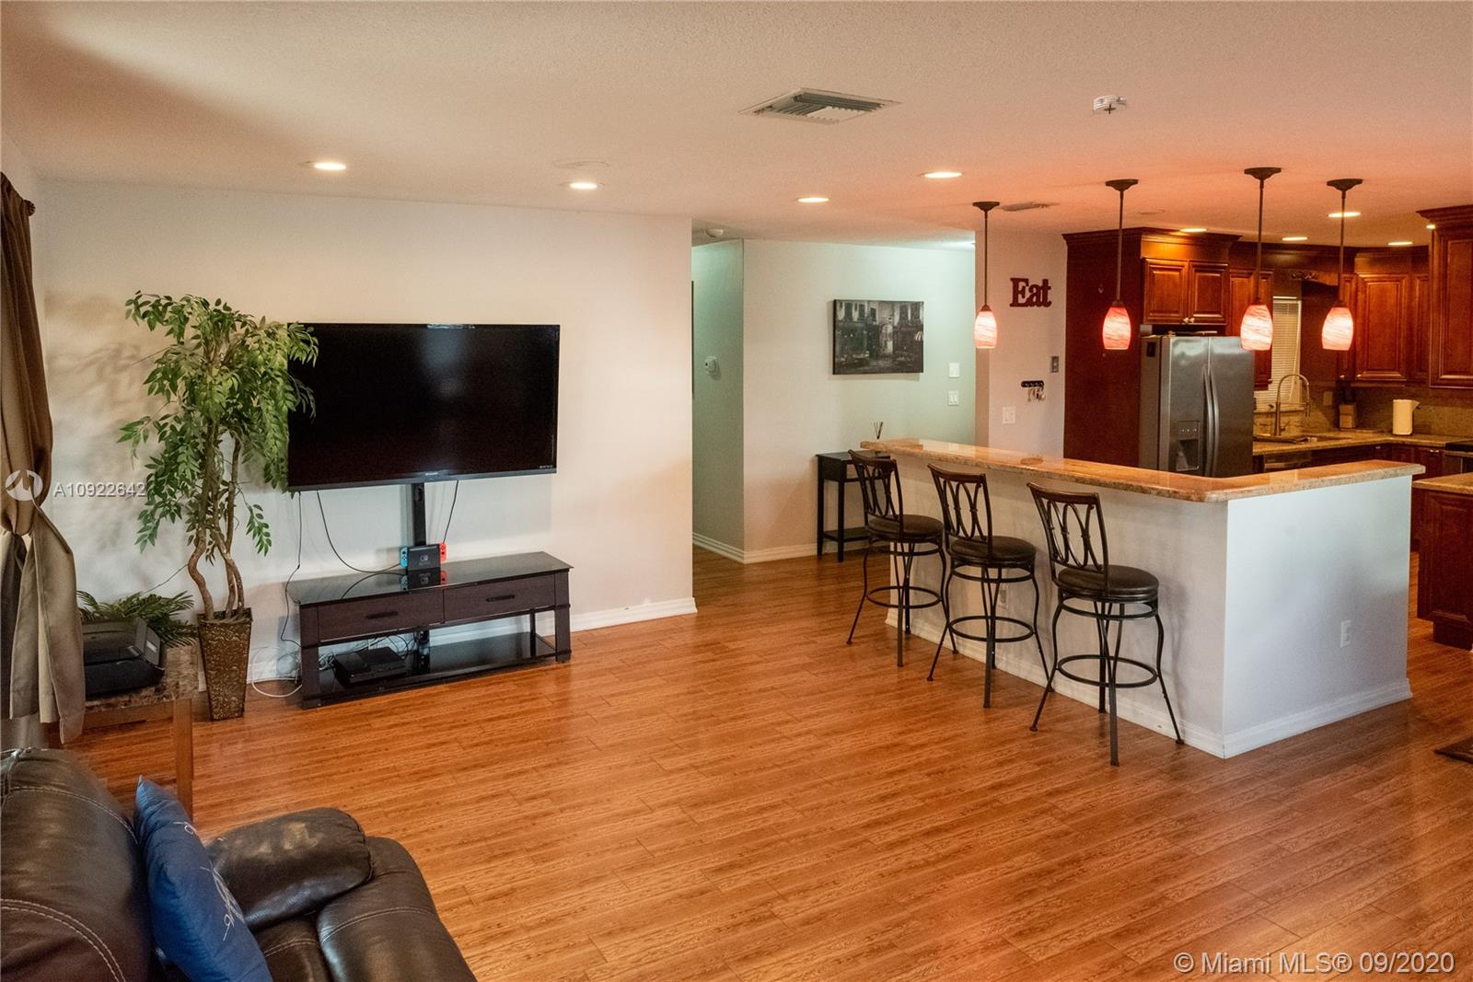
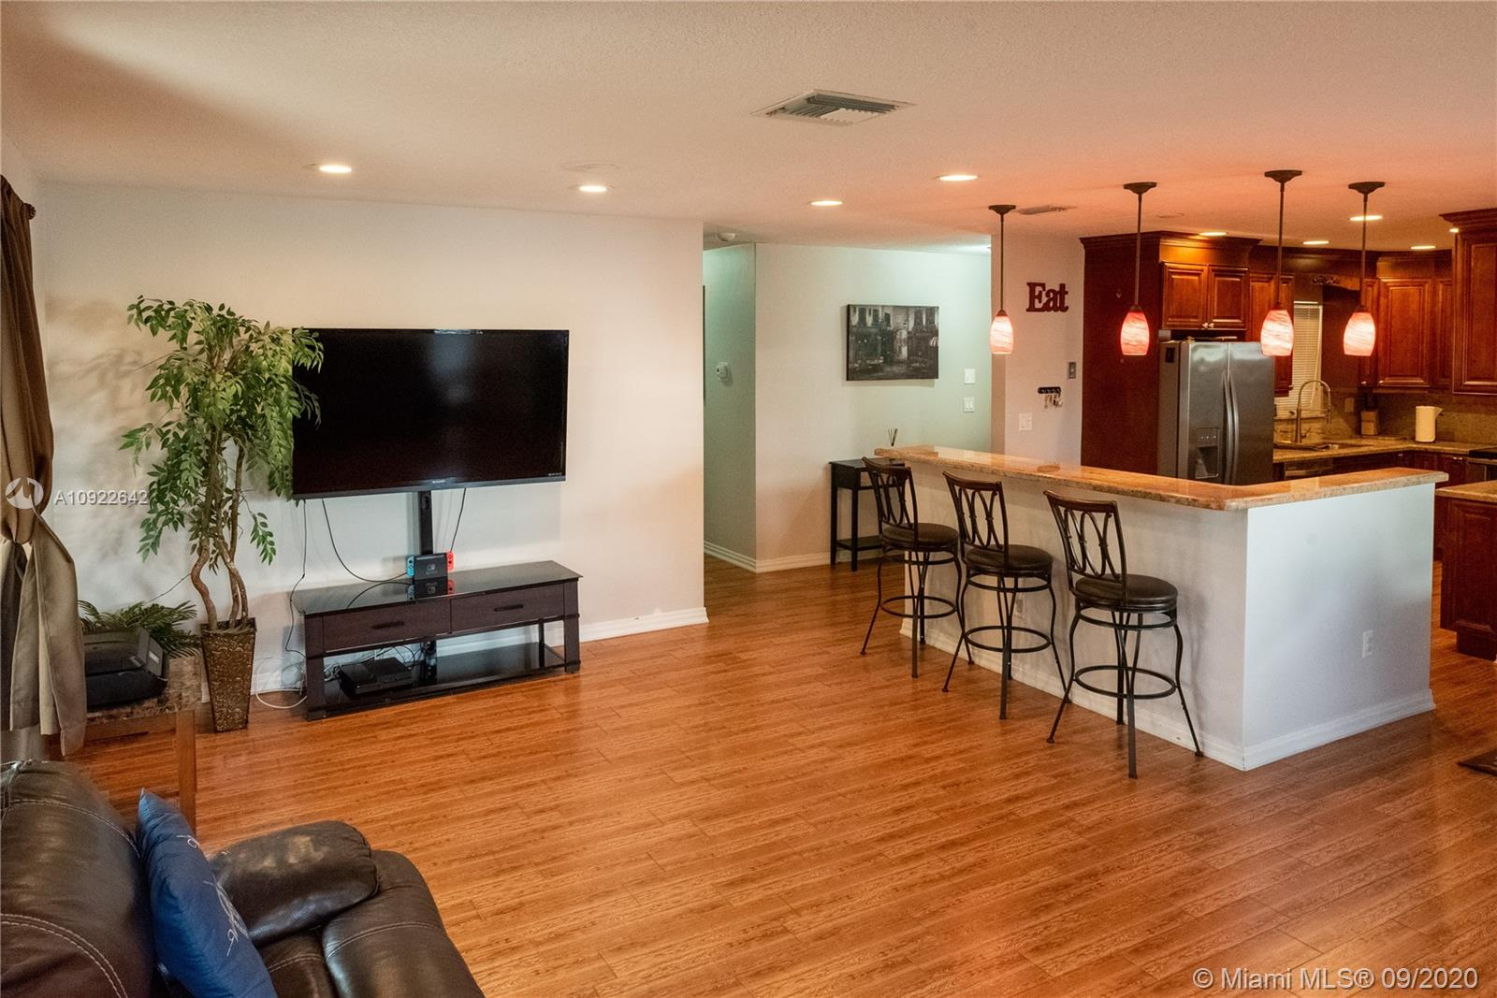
- smoke detector (1108, 105)
